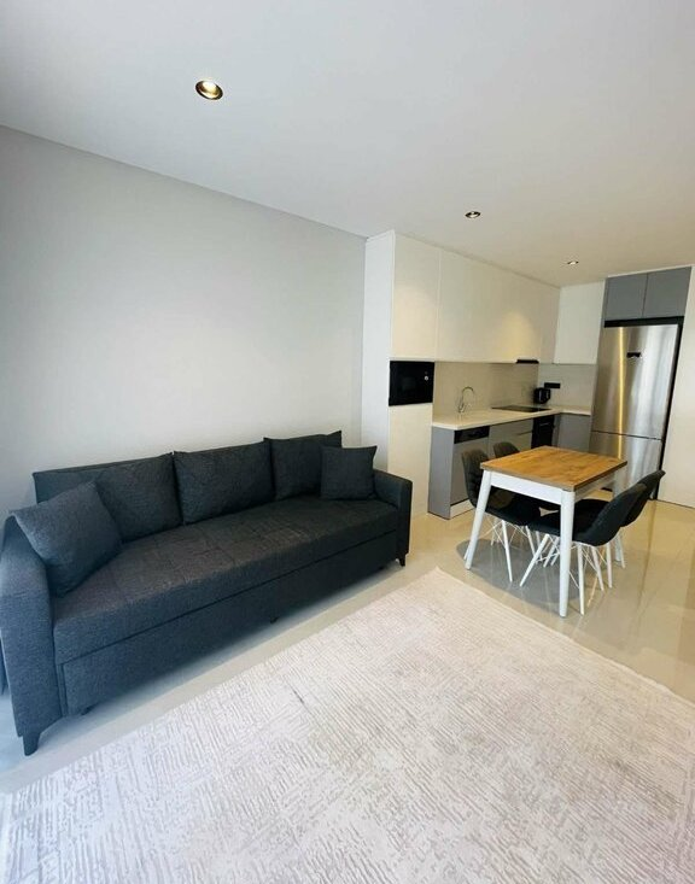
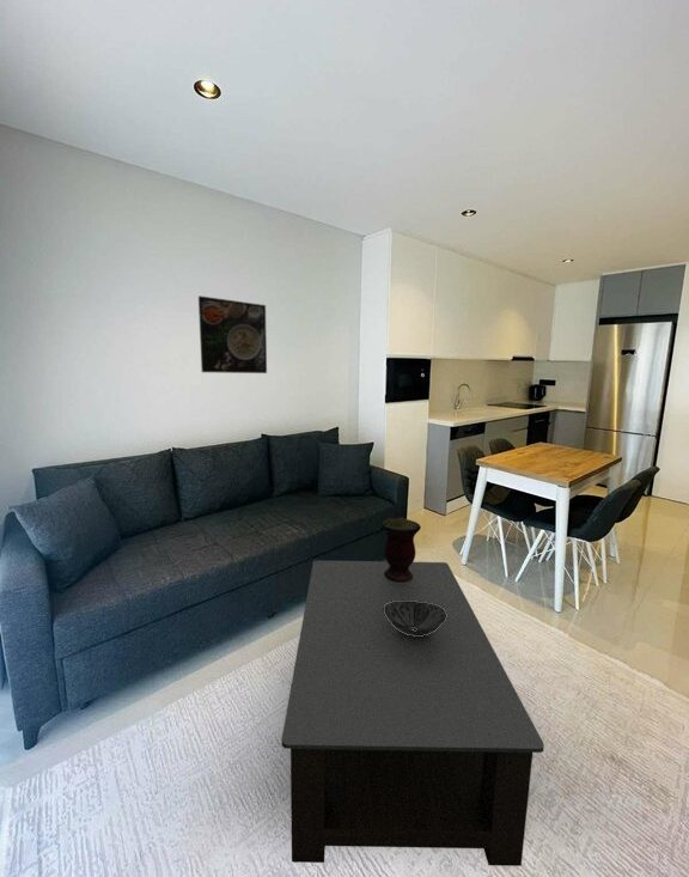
+ decorative bowl (414, 620)
+ coffee table (389, 670)
+ vase (400, 544)
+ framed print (234, 337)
